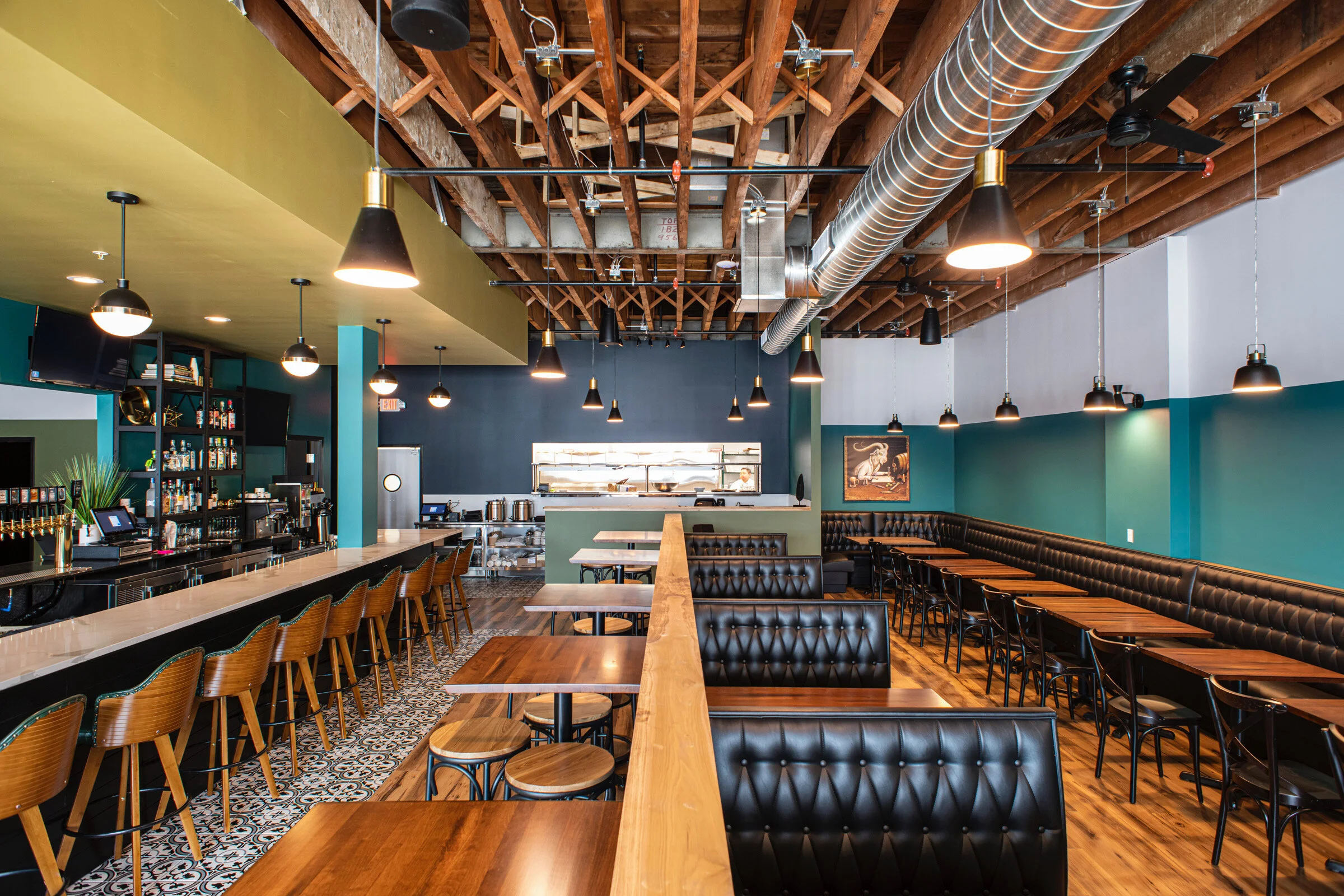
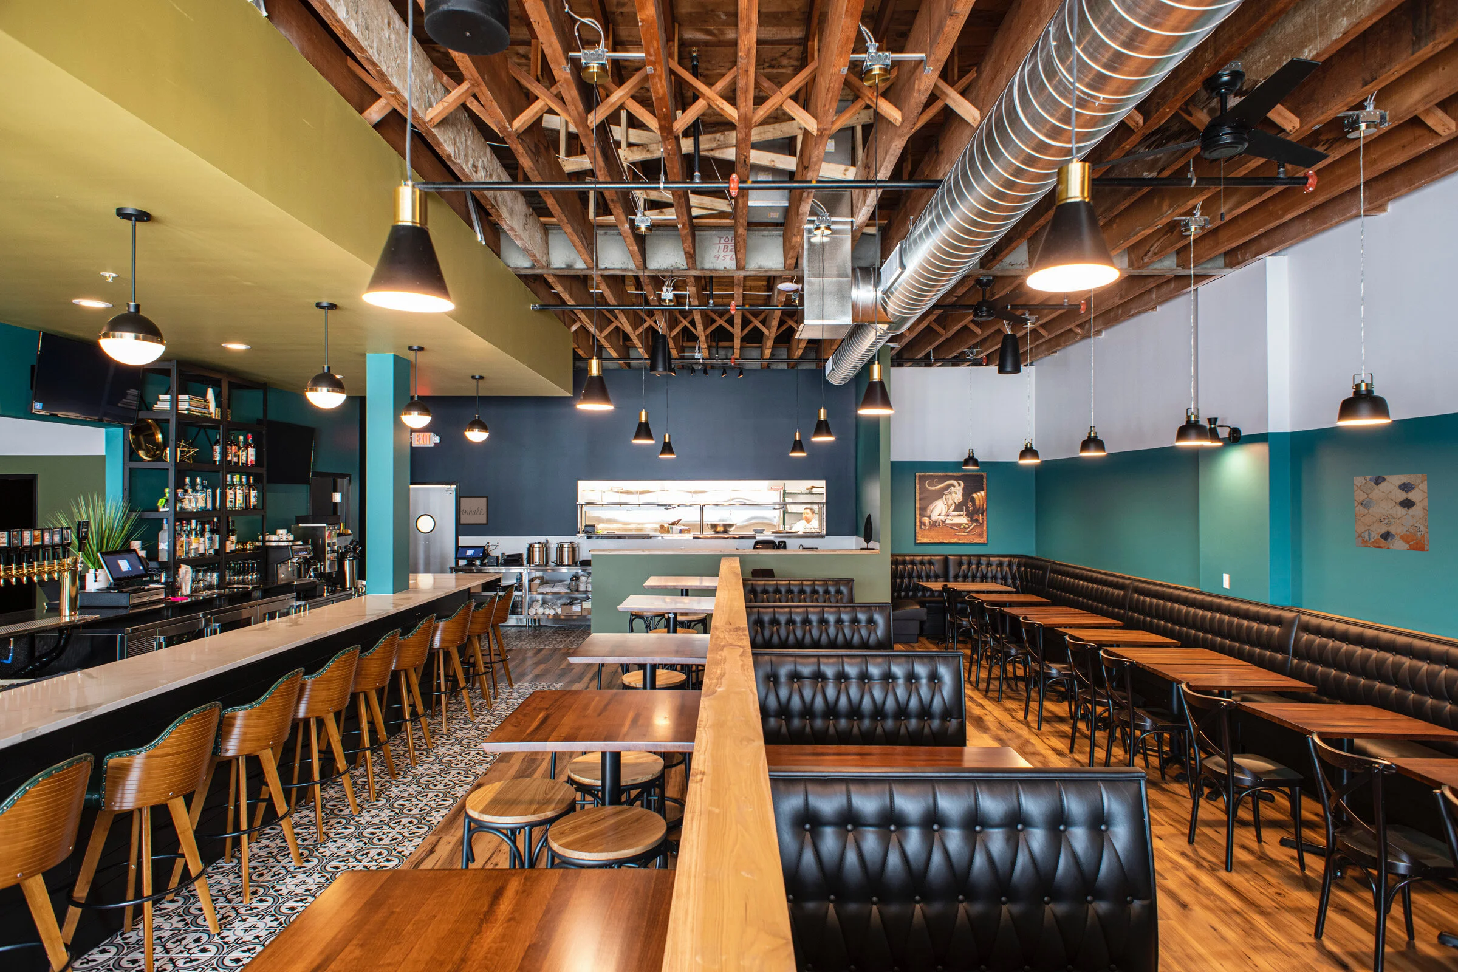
+ wall art (1390, 512)
+ wall art (473, 510)
